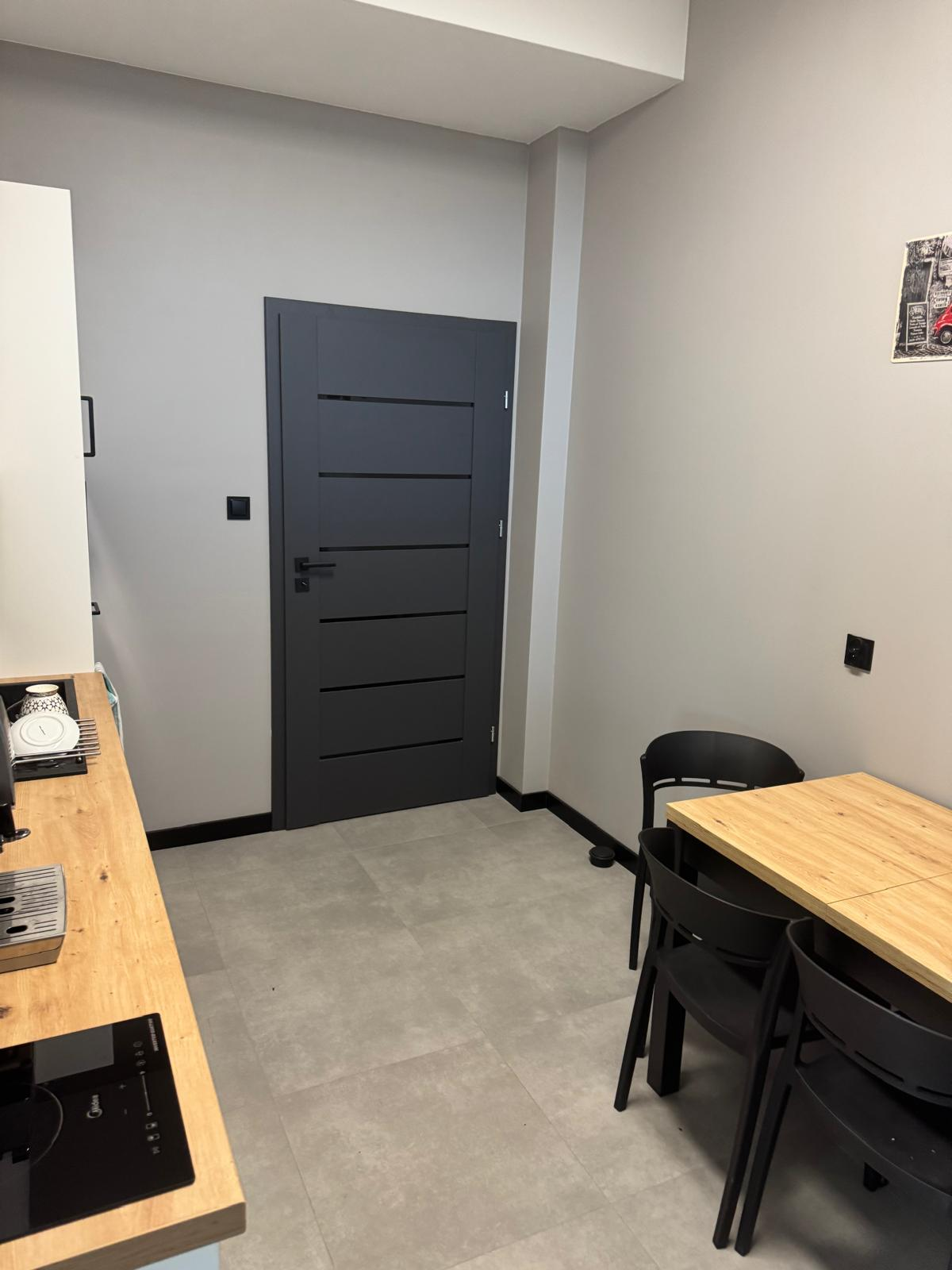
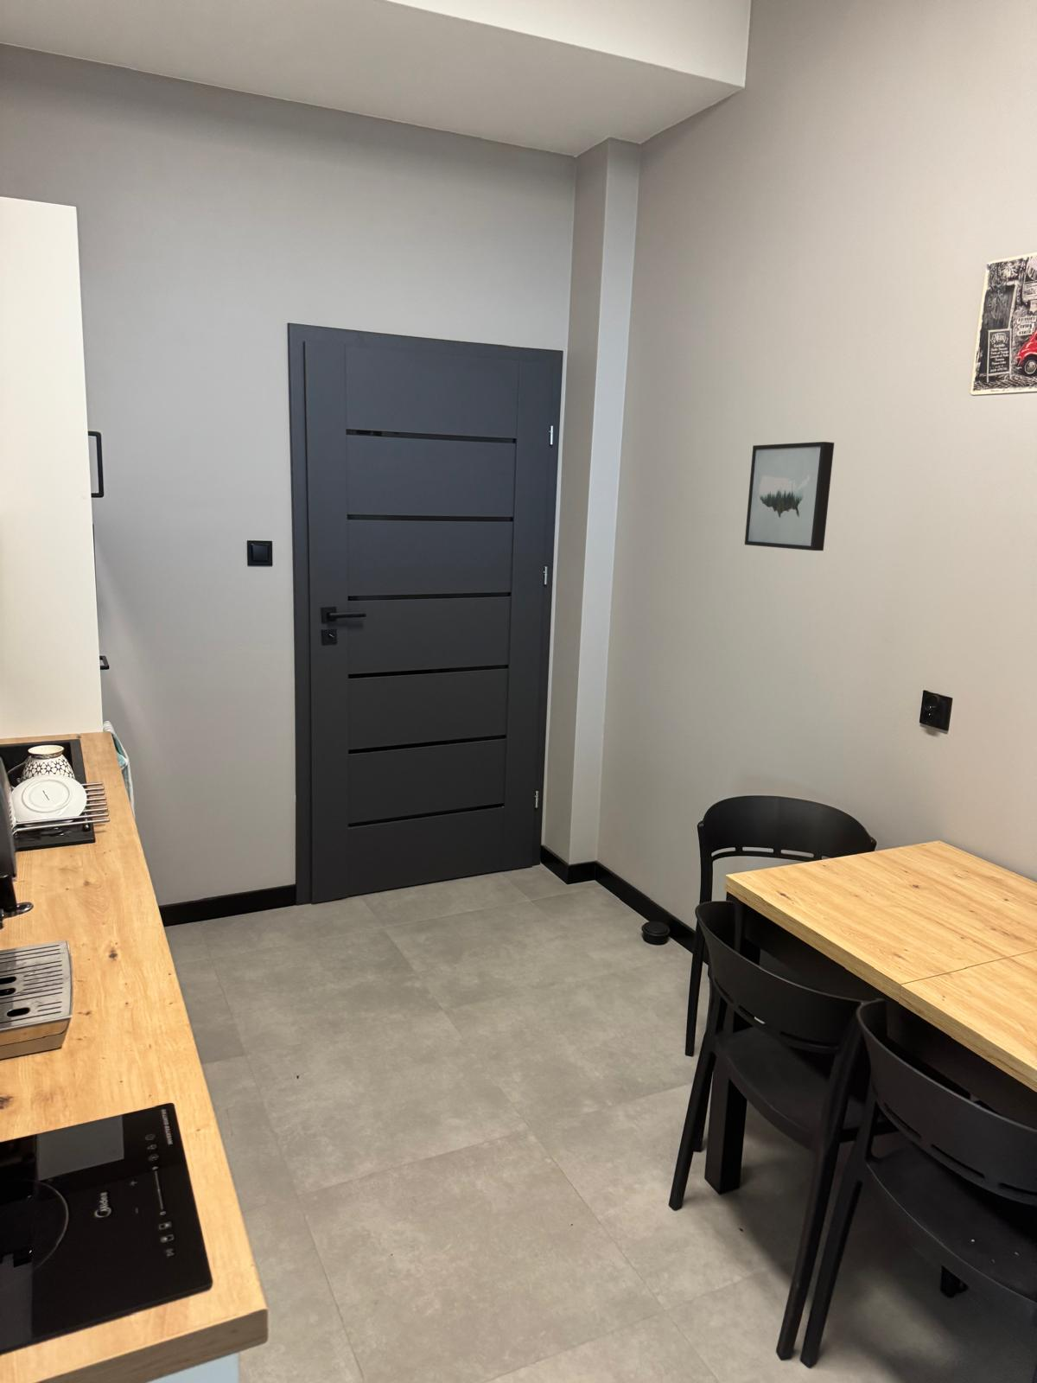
+ wall art (786, 497)
